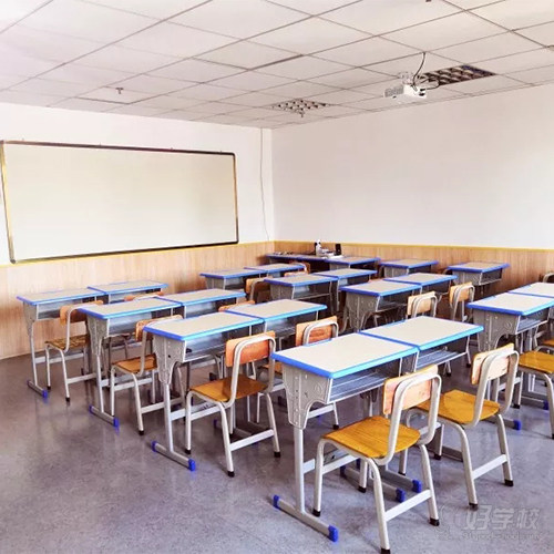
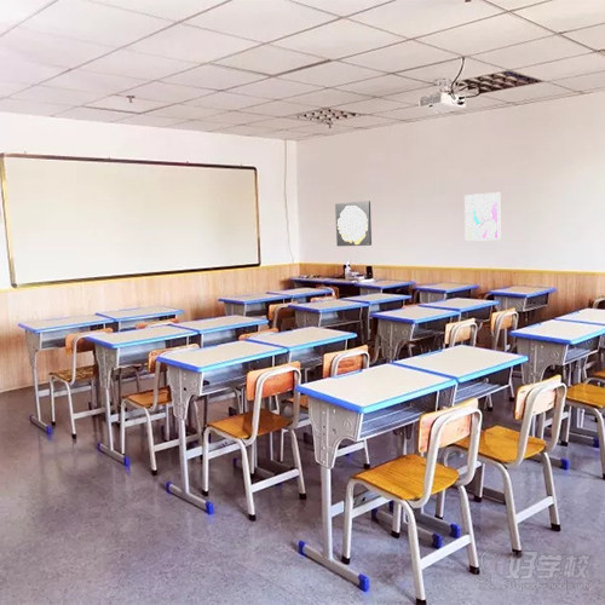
+ wall art (352, 224)
+ wall art (482, 217)
